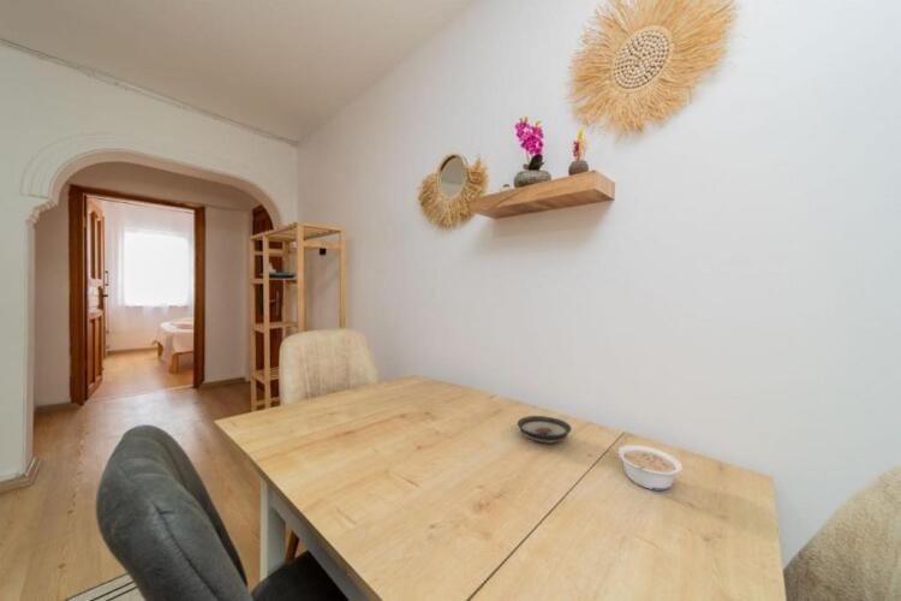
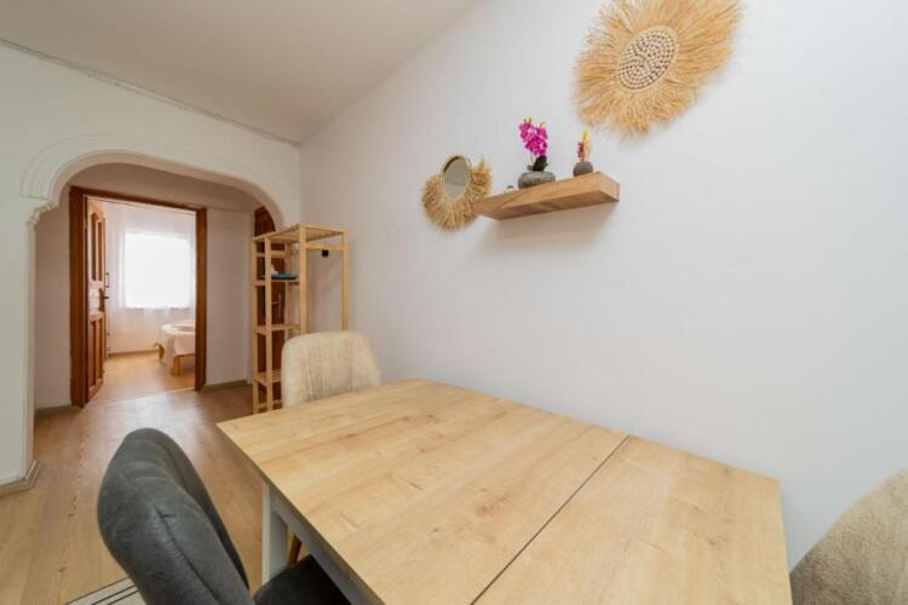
- legume (649, 466)
- saucer (543, 430)
